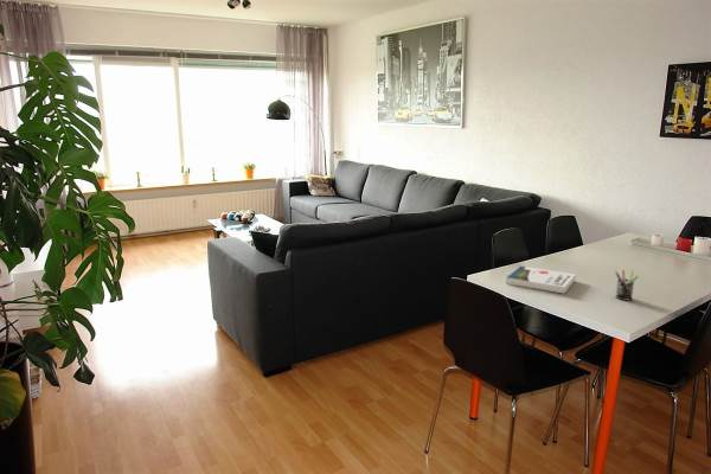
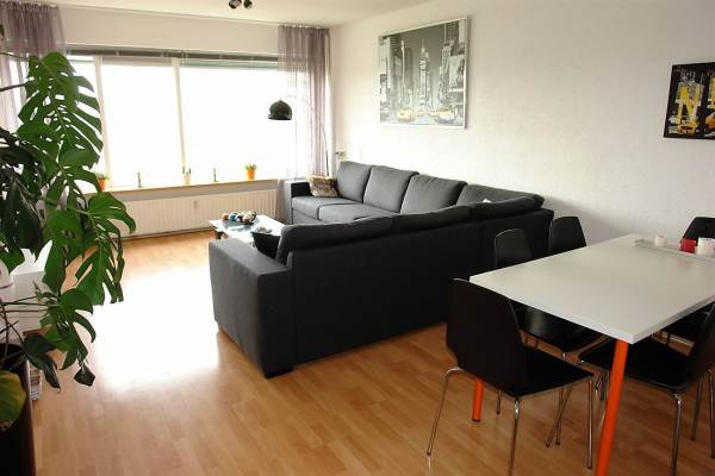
- pen holder (626, 283)
- book (540, 278)
